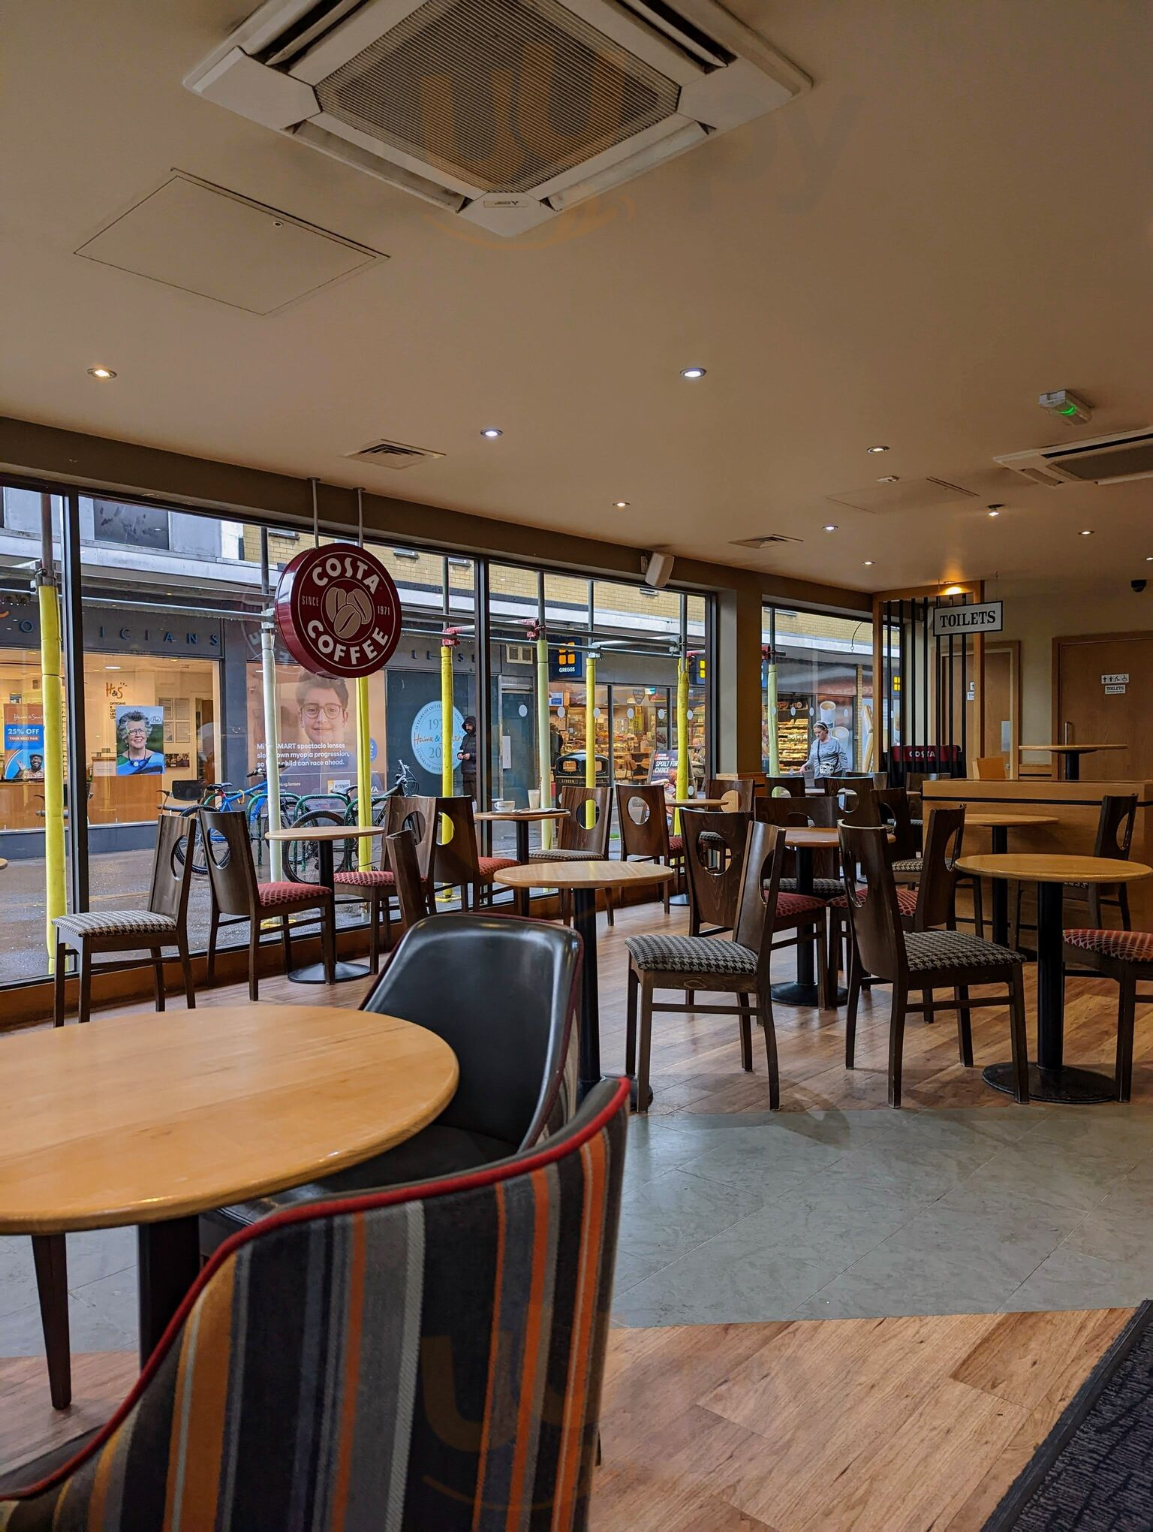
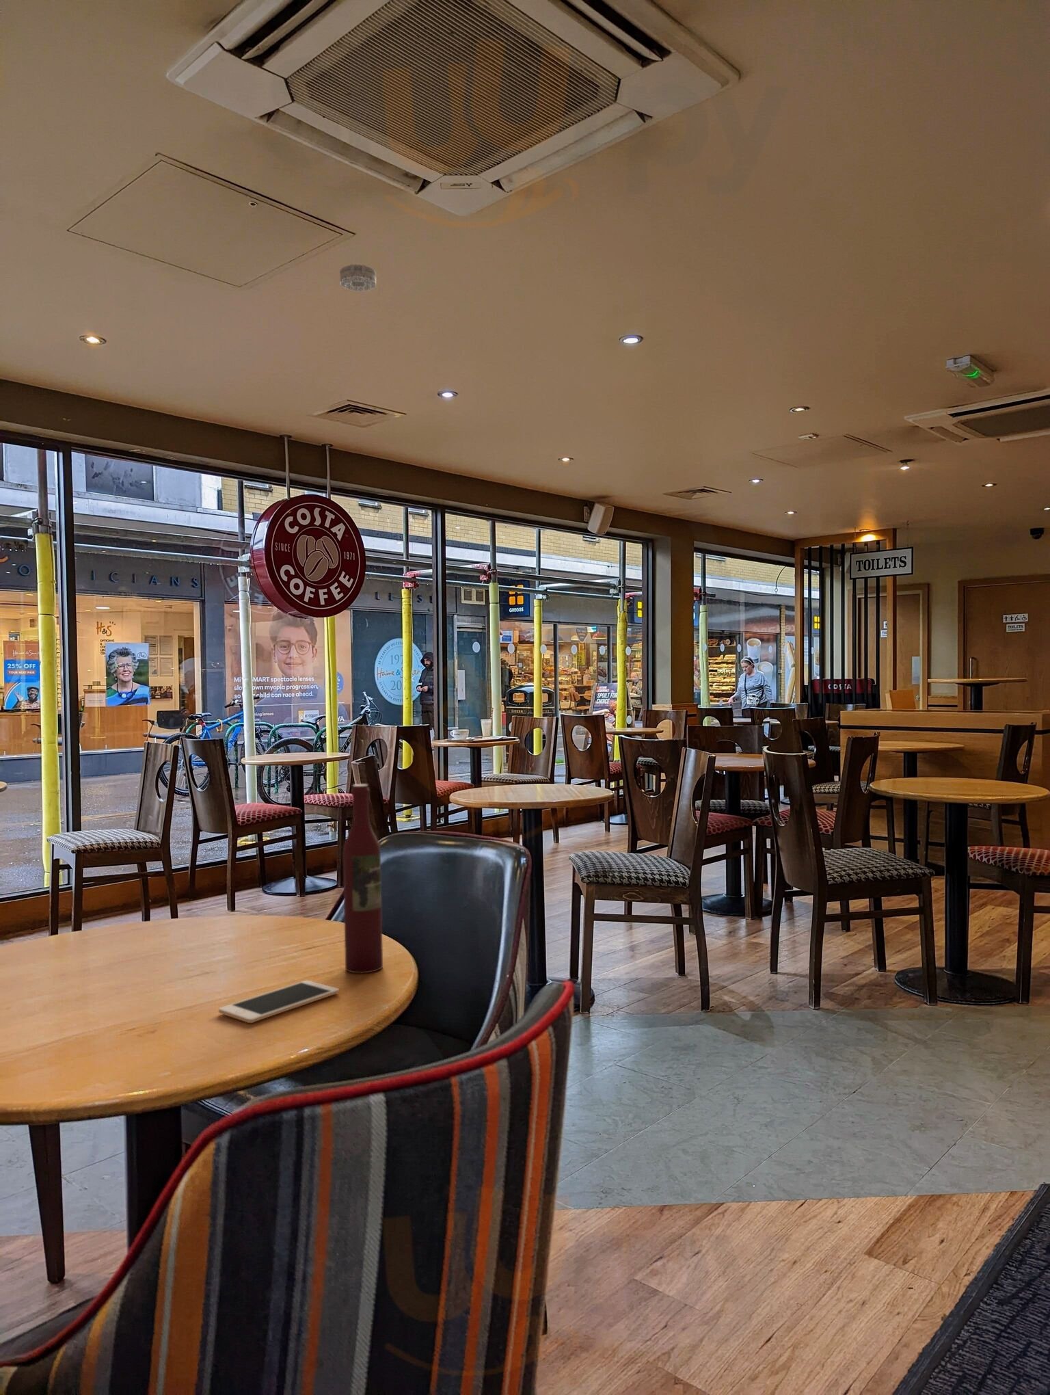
+ cell phone (280, 1000)
+ wine bottle (362, 876)
+ smoke detector (357, 277)
